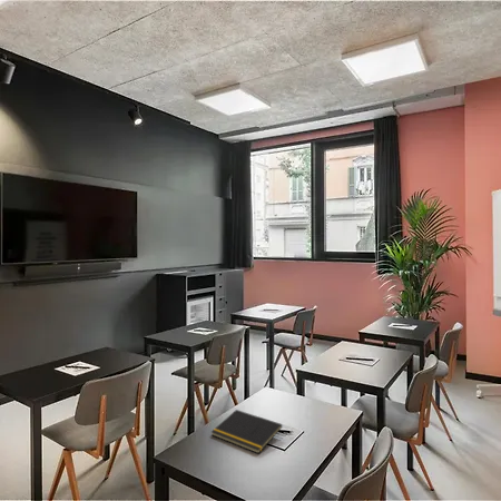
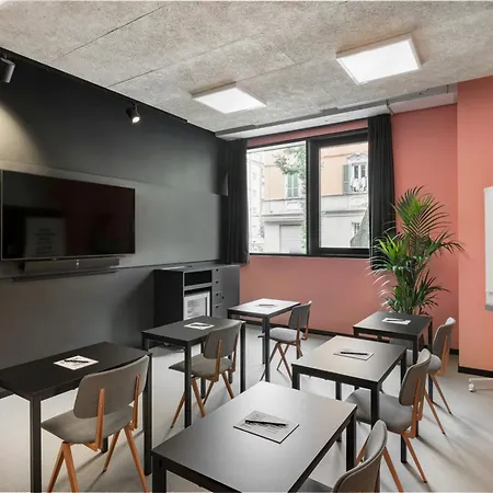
- notepad (246, 429)
